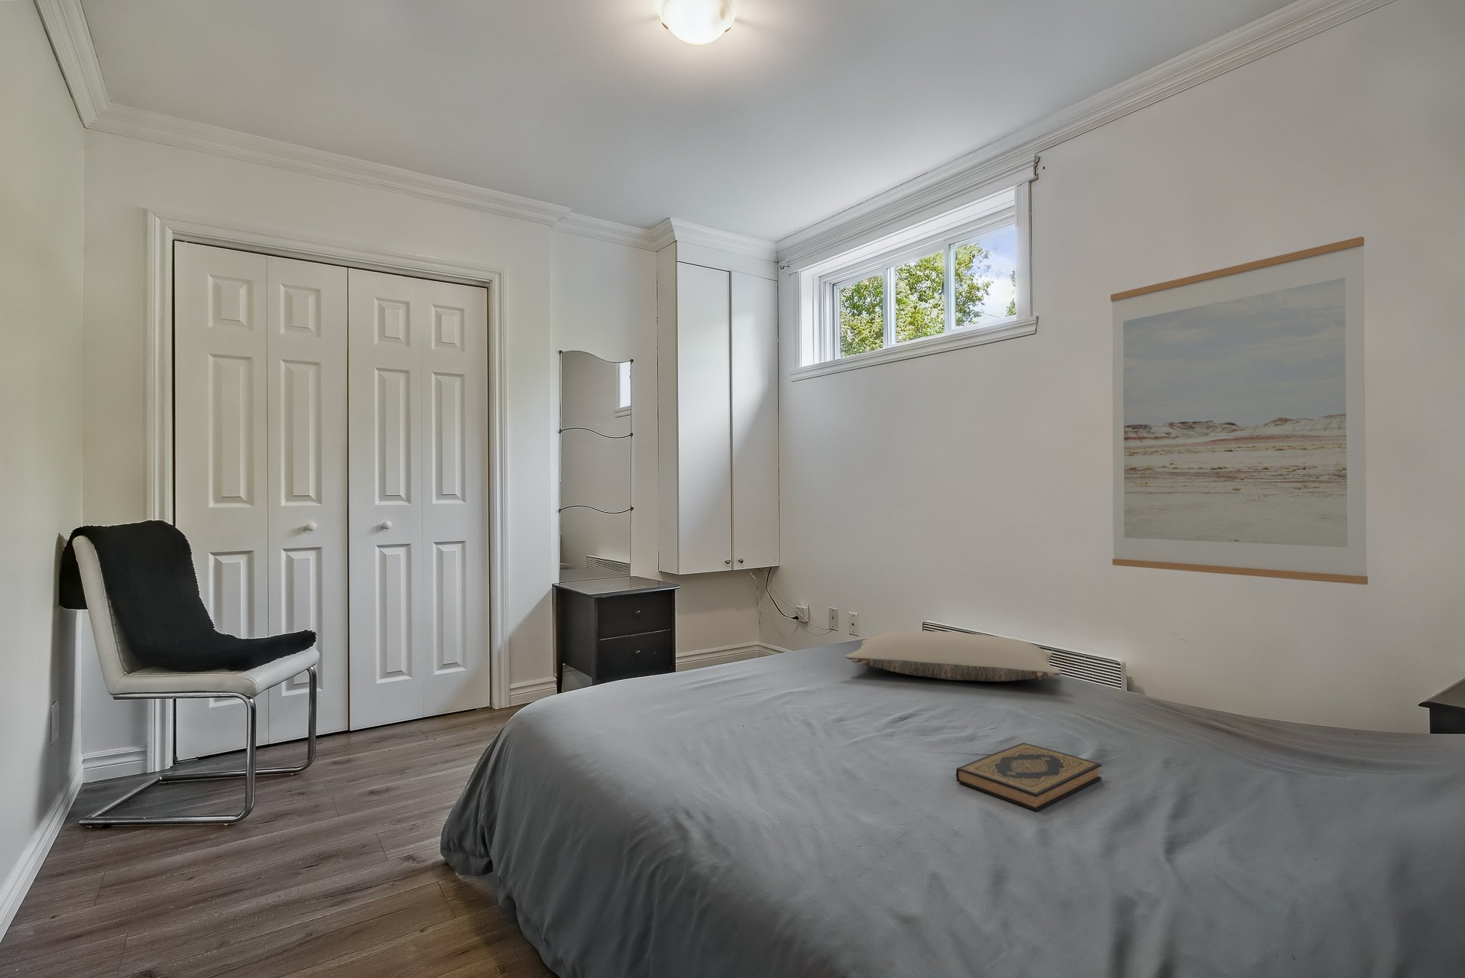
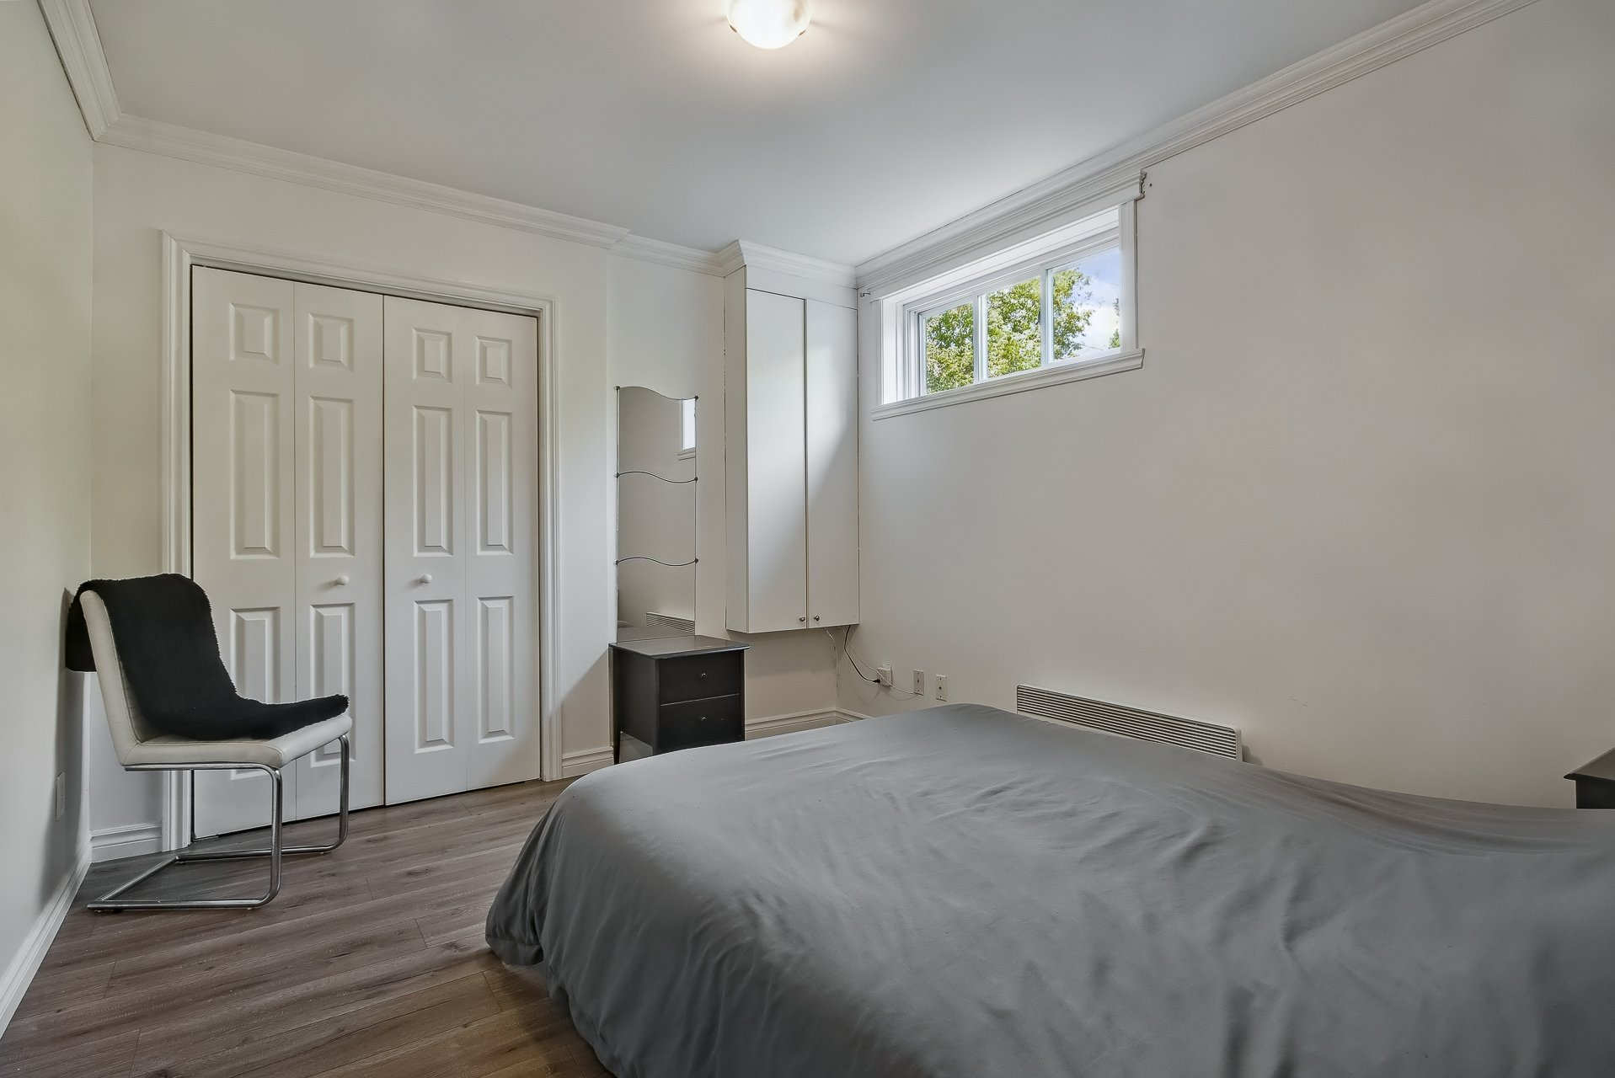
- wall art (1223, 421)
- pillow (951, 654)
- hardback book (1028, 773)
